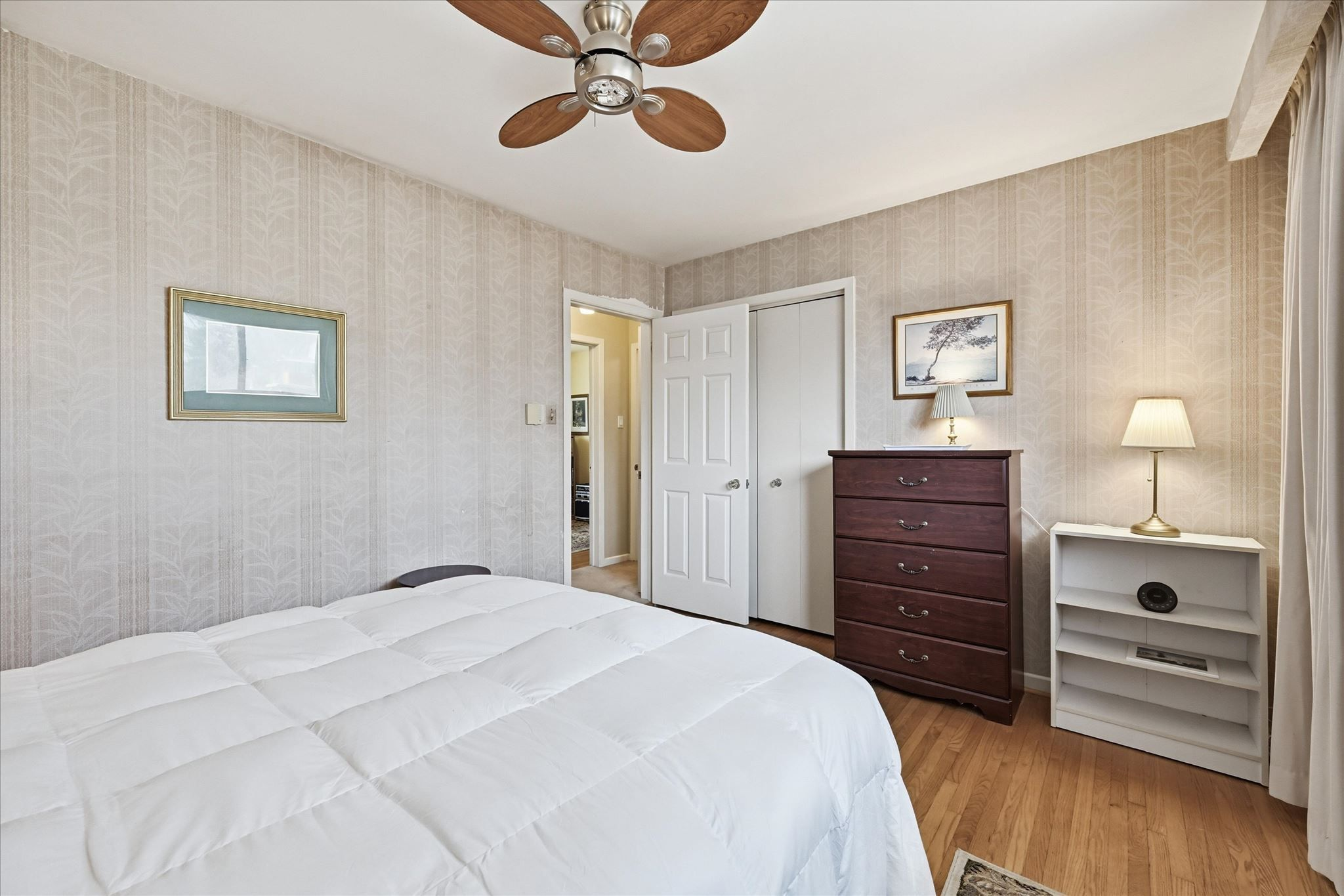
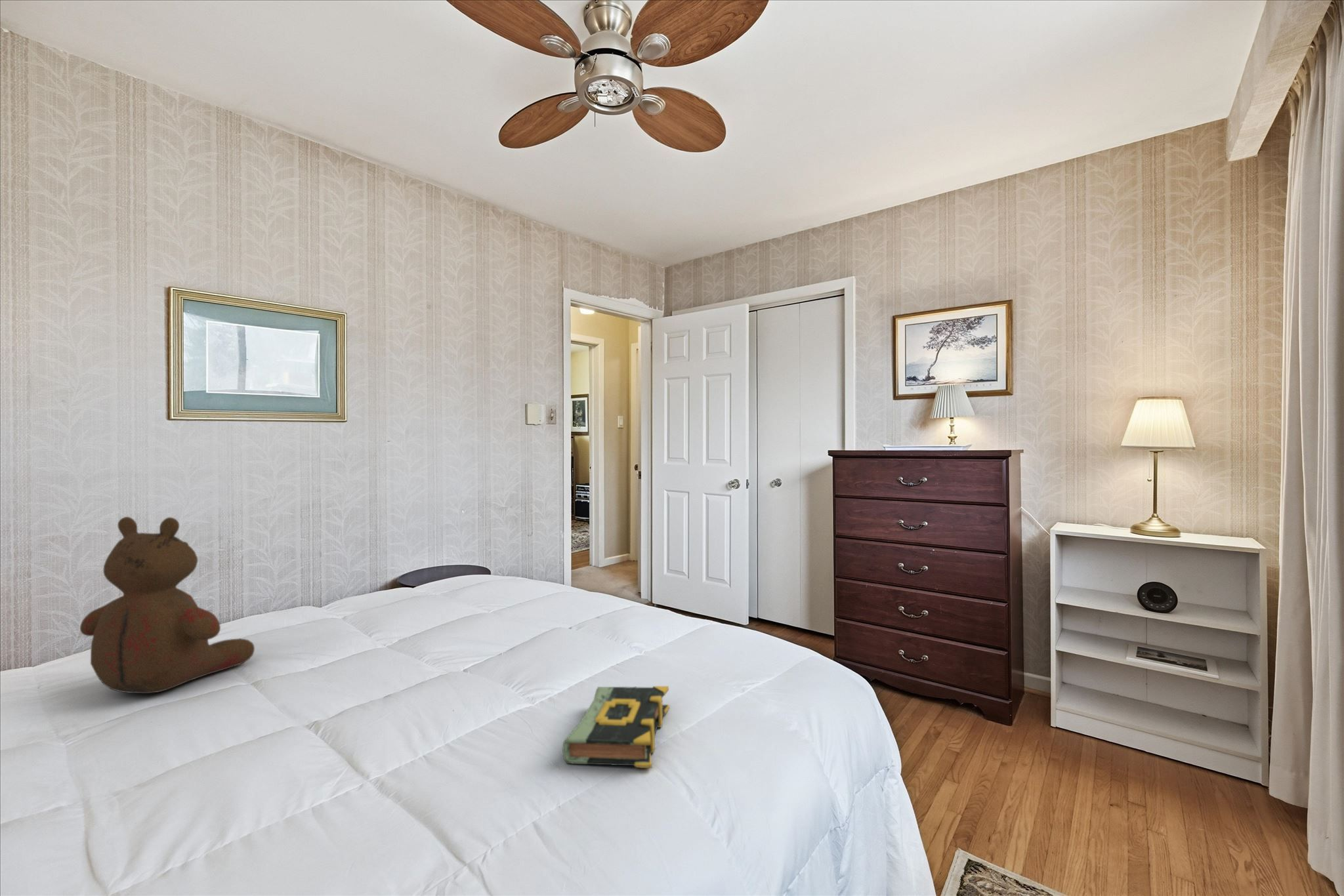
+ teddy bear (175, 596)
+ book (623, 716)
